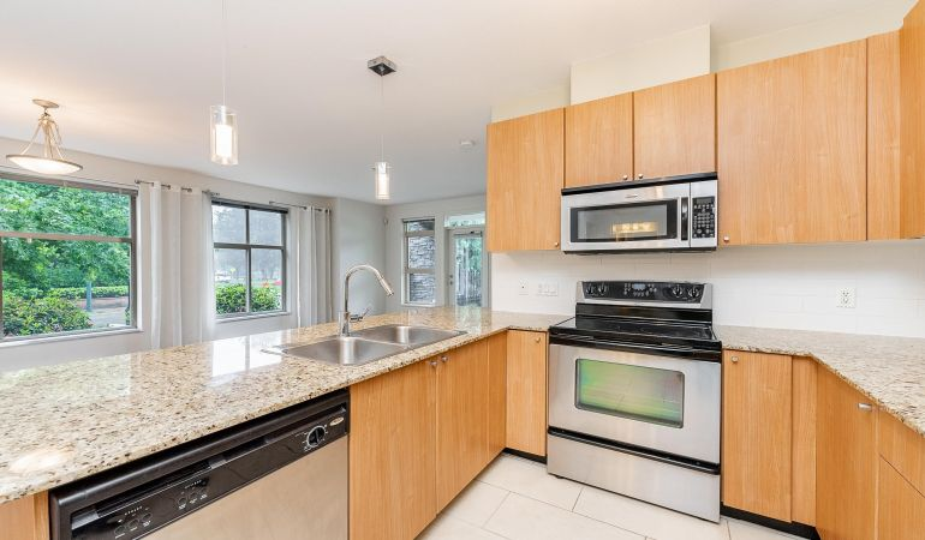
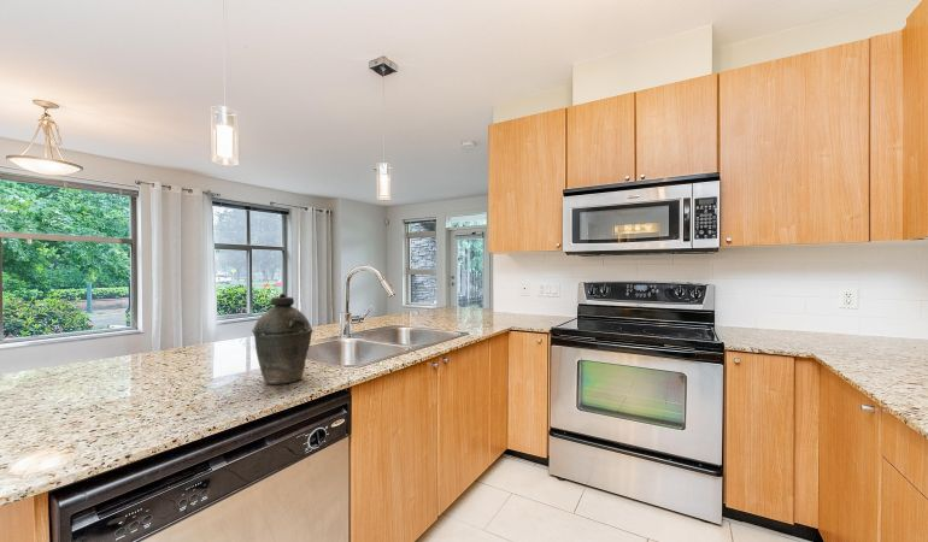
+ kettle (283, 336)
